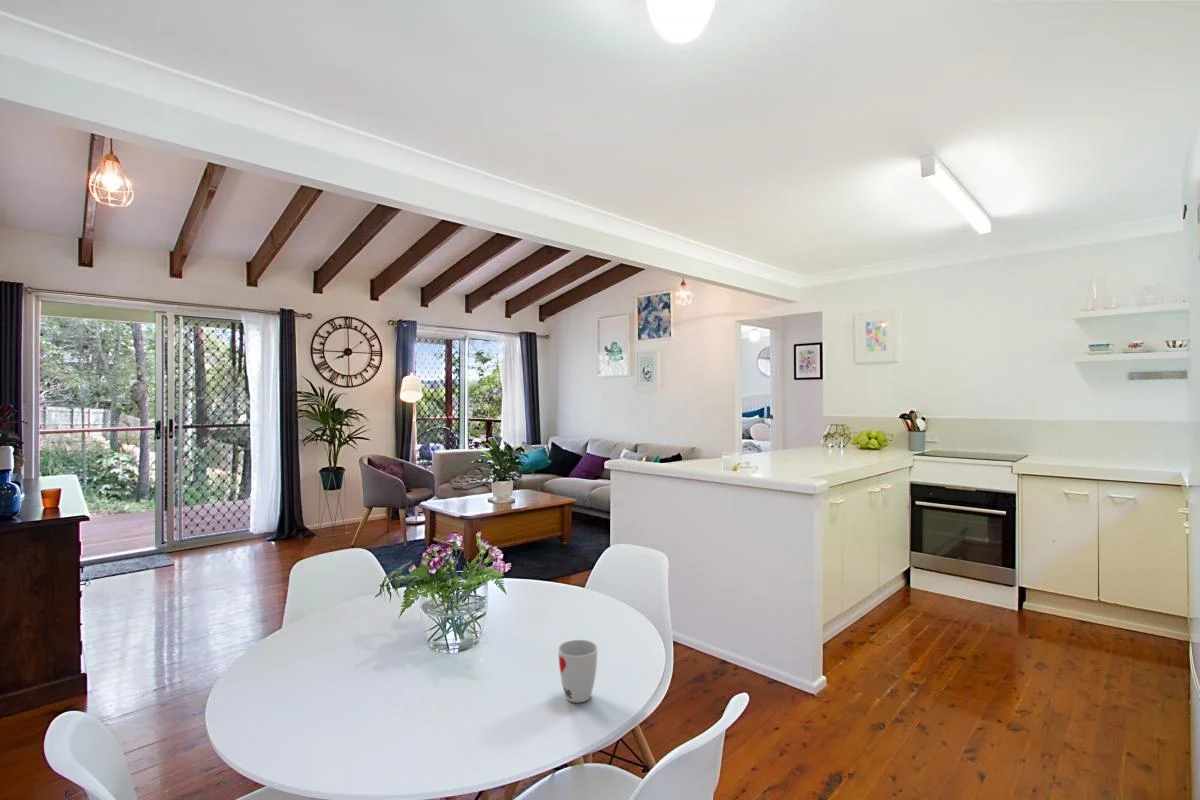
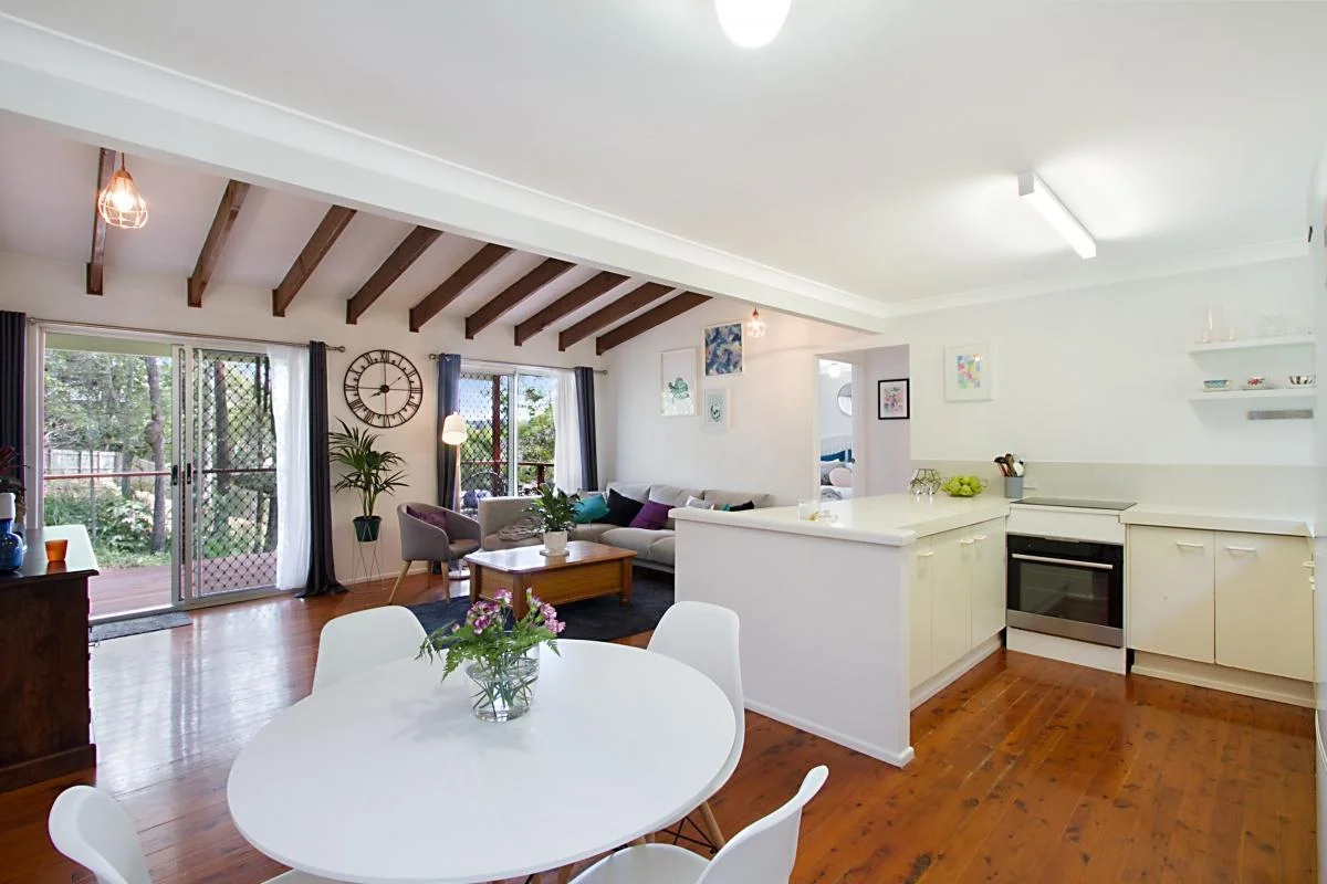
- cup (578, 671)
